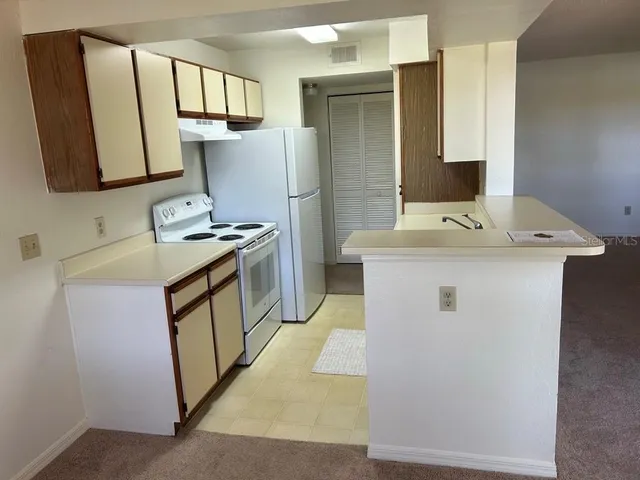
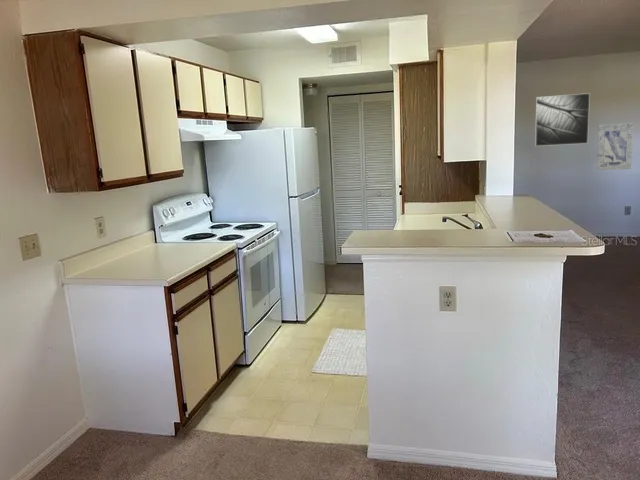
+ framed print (561, 120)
+ wall art (614, 146)
